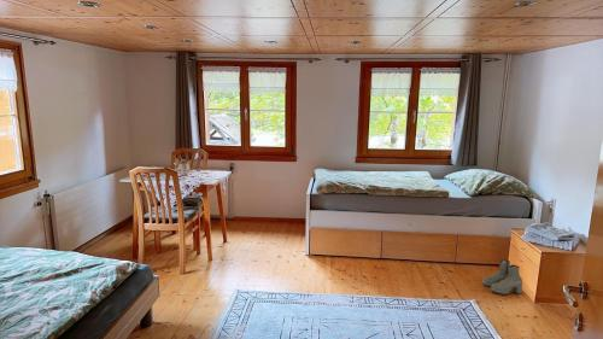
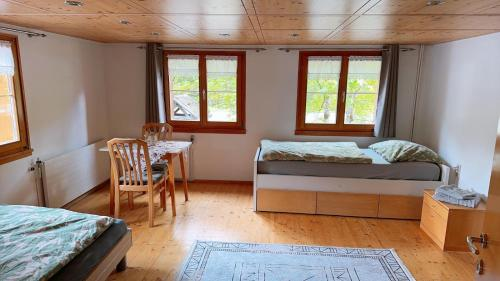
- boots (503, 275)
